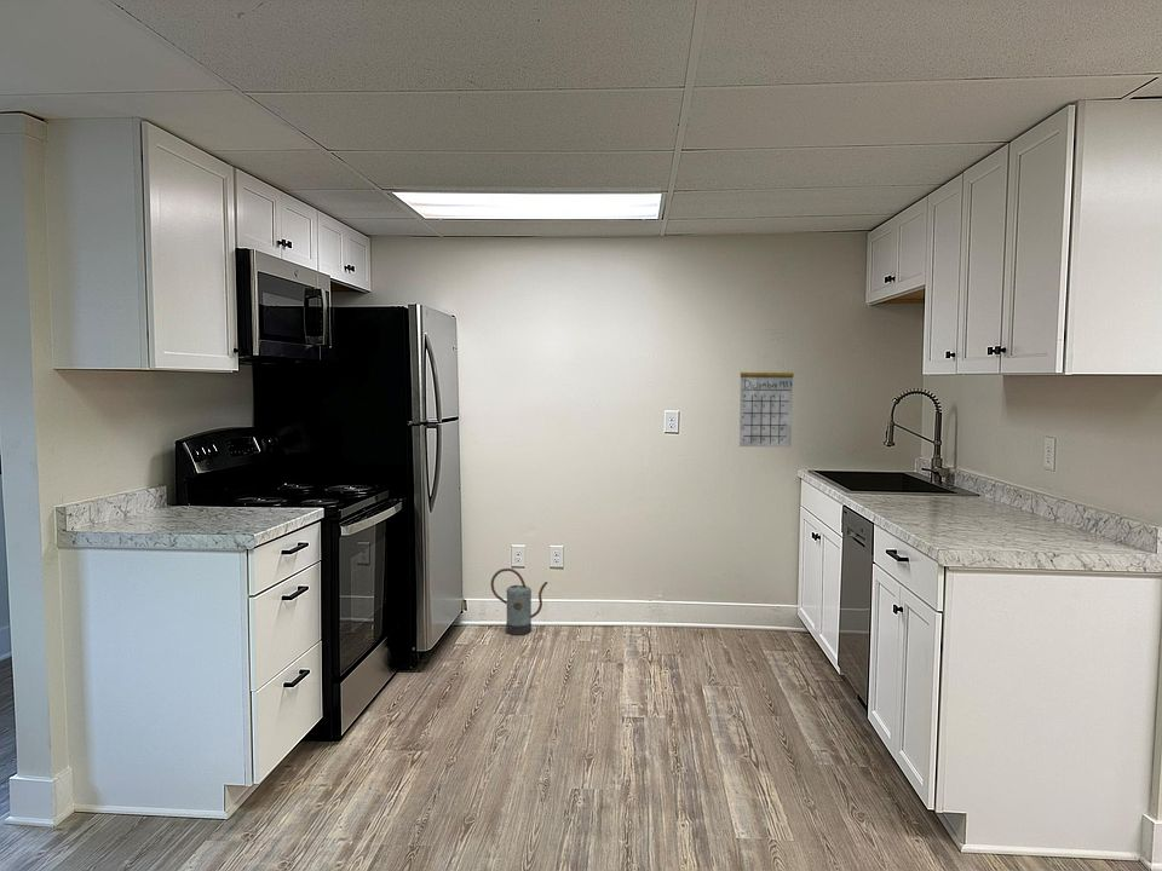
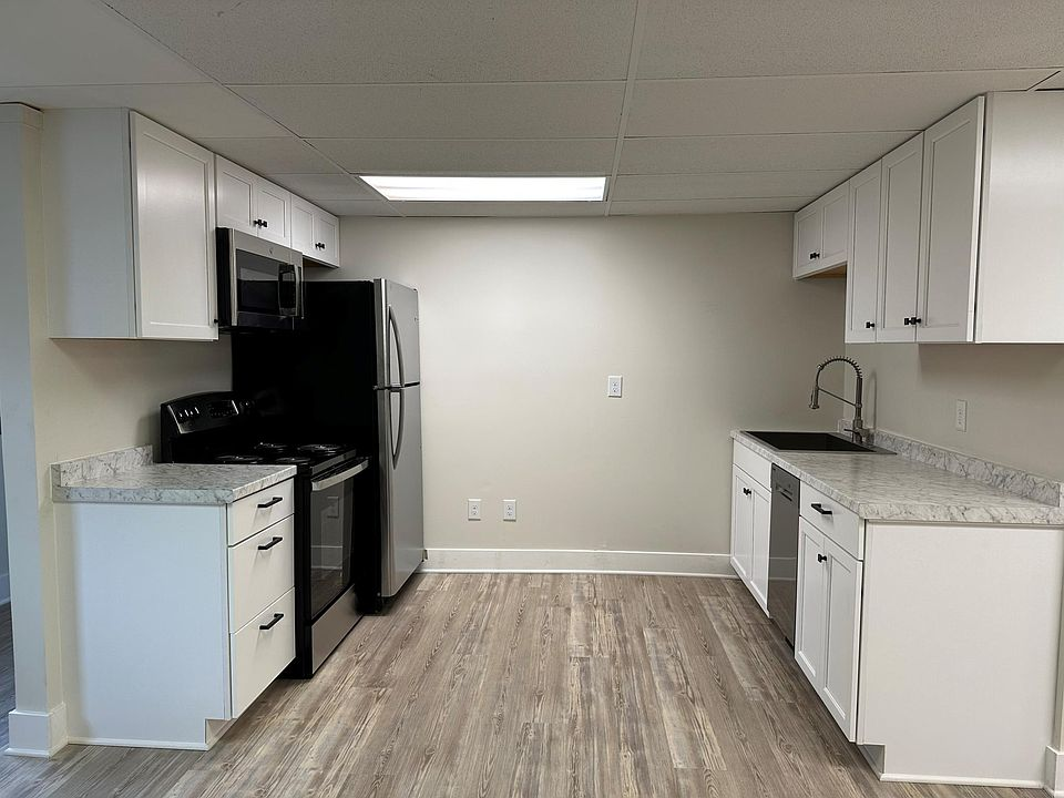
- calendar (766, 400)
- watering can (519, 599)
